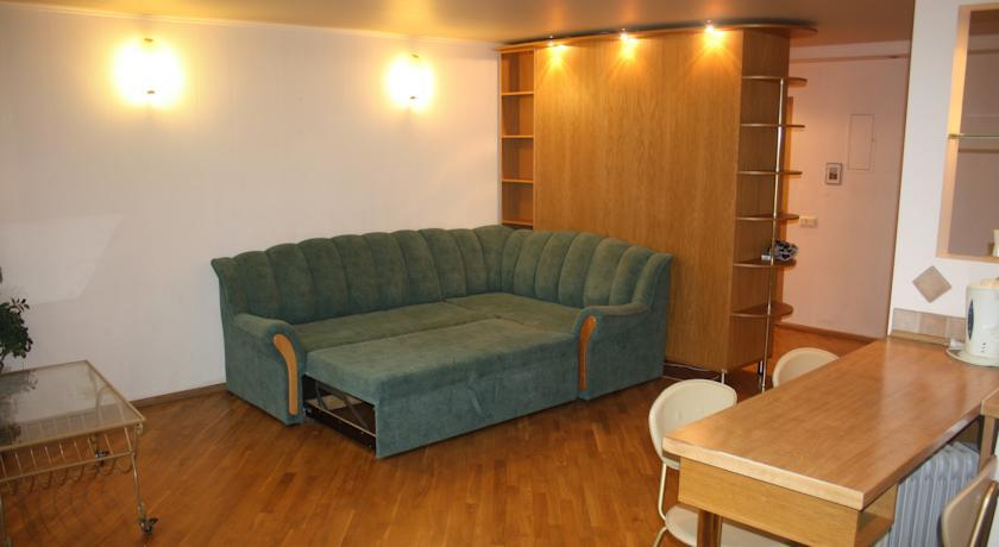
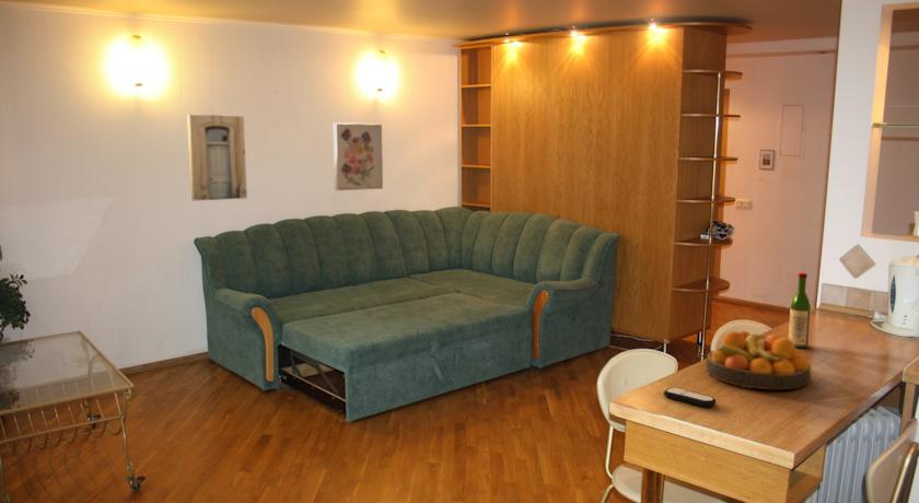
+ remote control (689, 396)
+ wall art (218, 157)
+ wine bottle (800, 309)
+ fruit bowl (757, 353)
+ wall art (358, 156)
